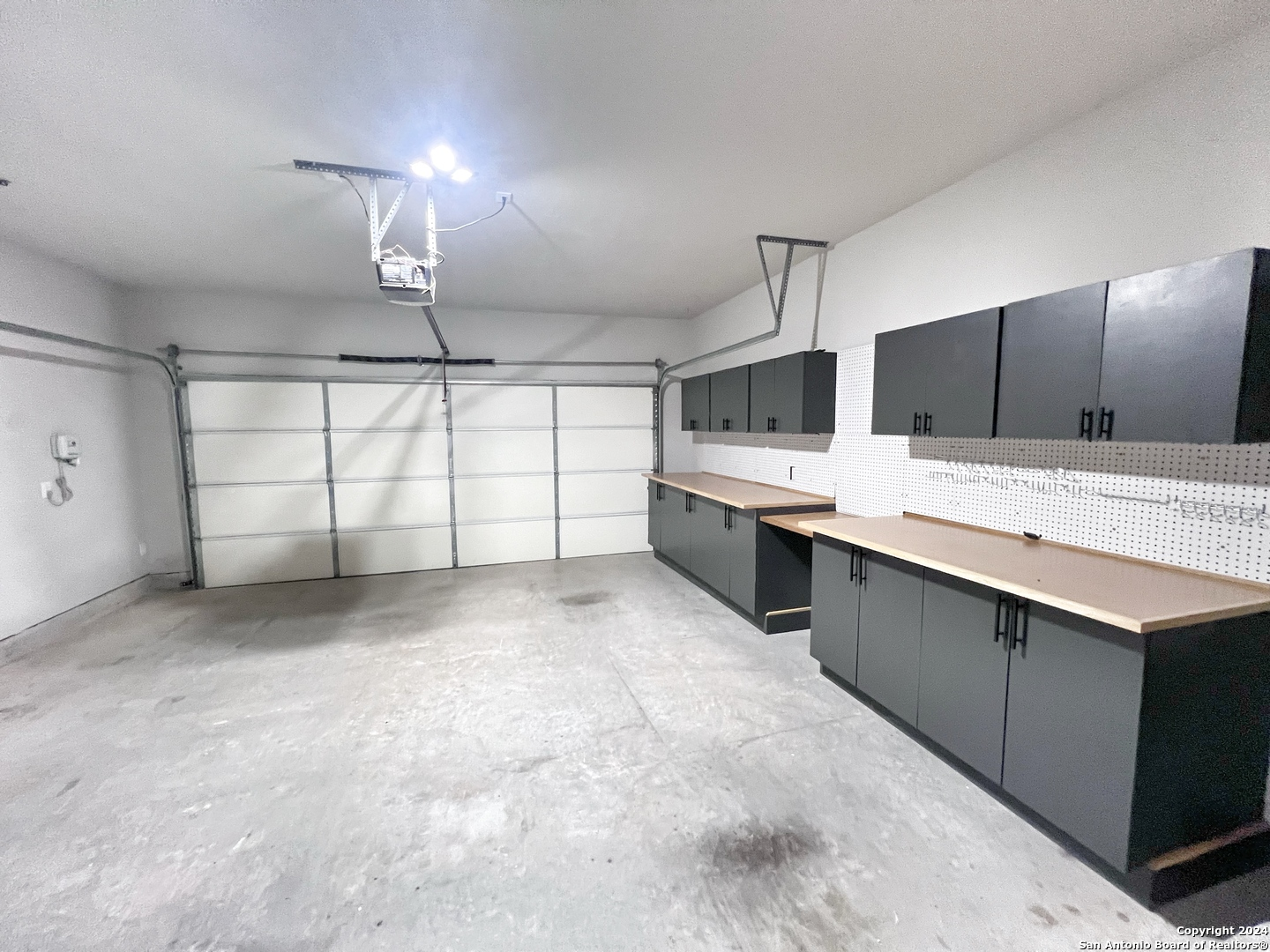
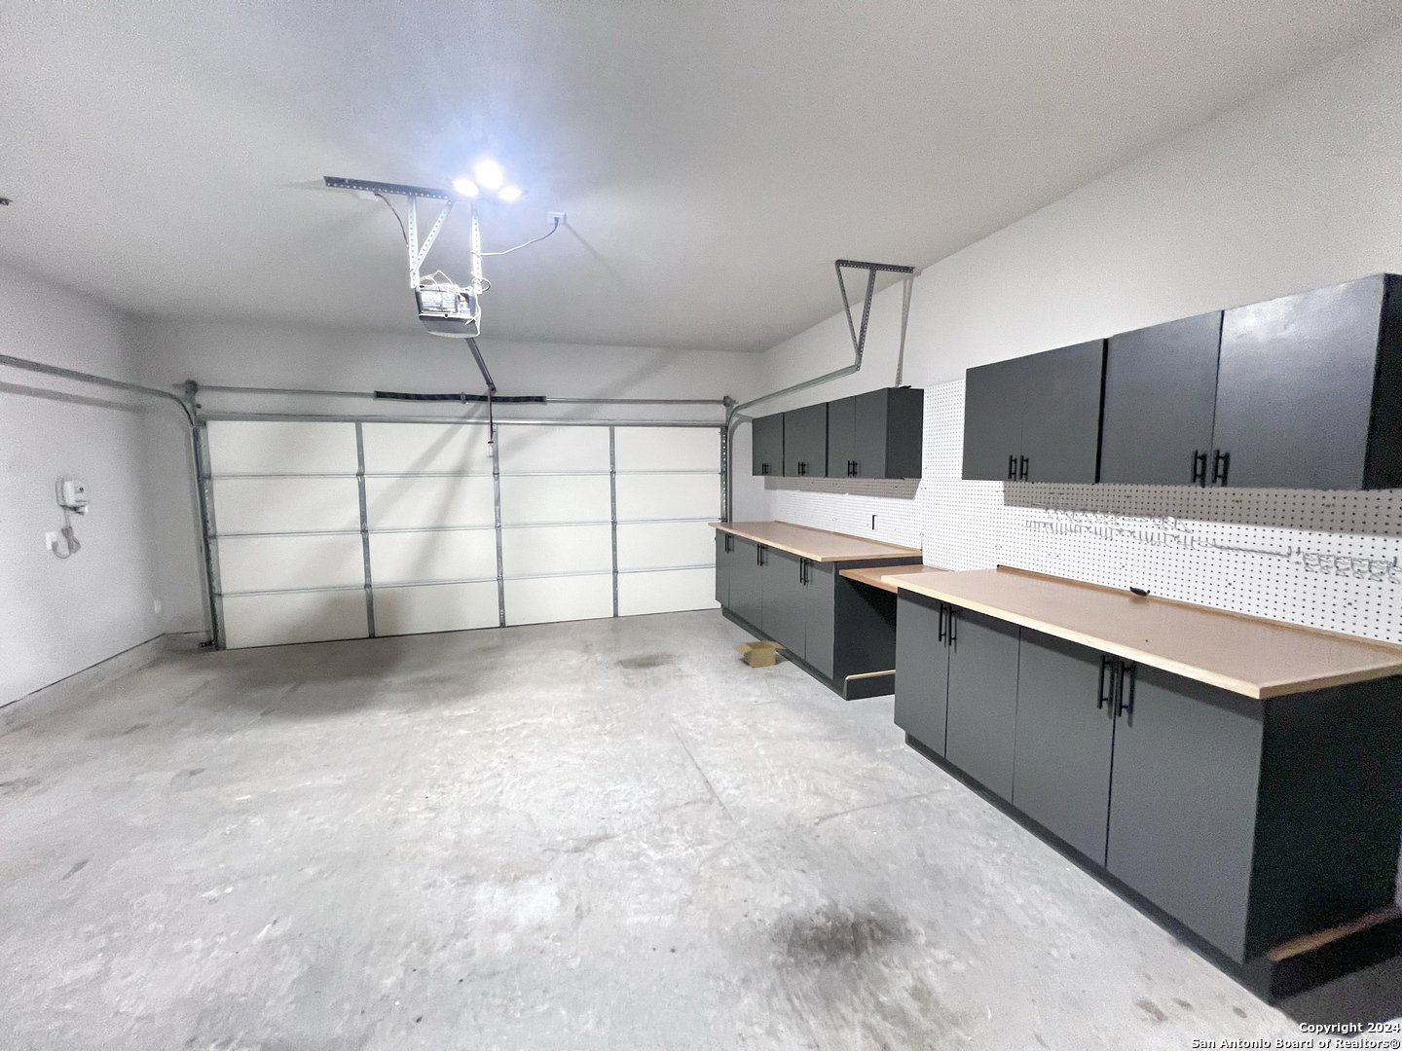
+ cardboard box (758, 652)
